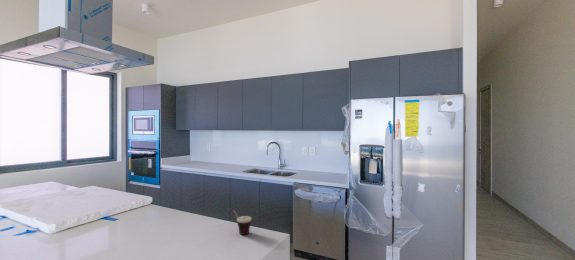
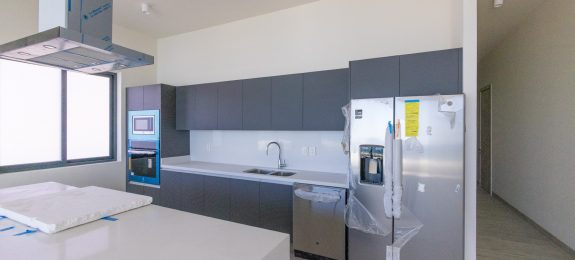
- cup (238, 220)
